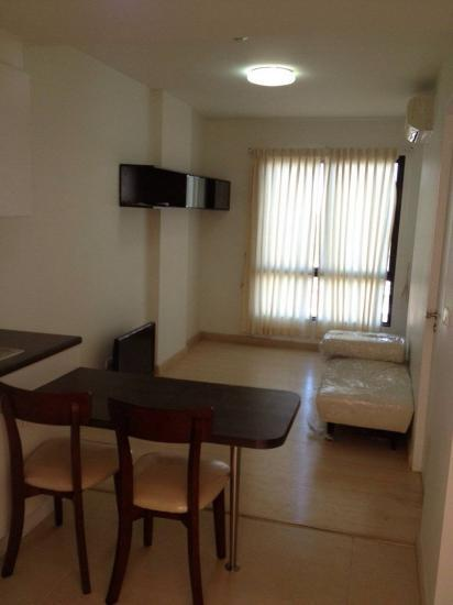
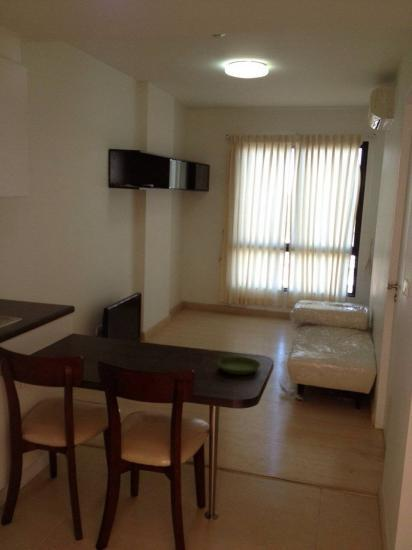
+ saucer (238, 366)
